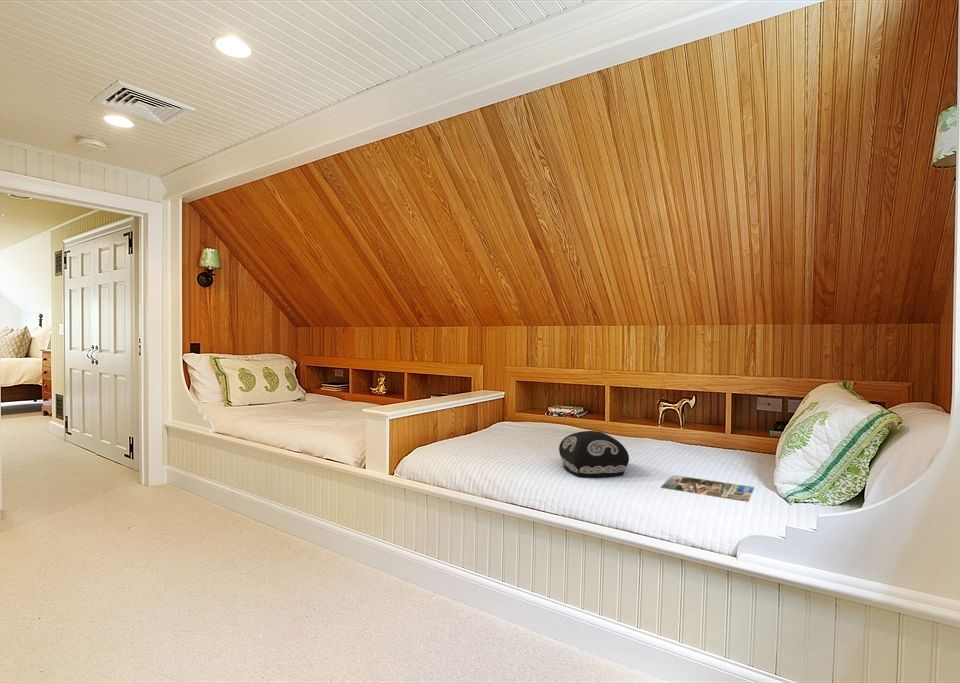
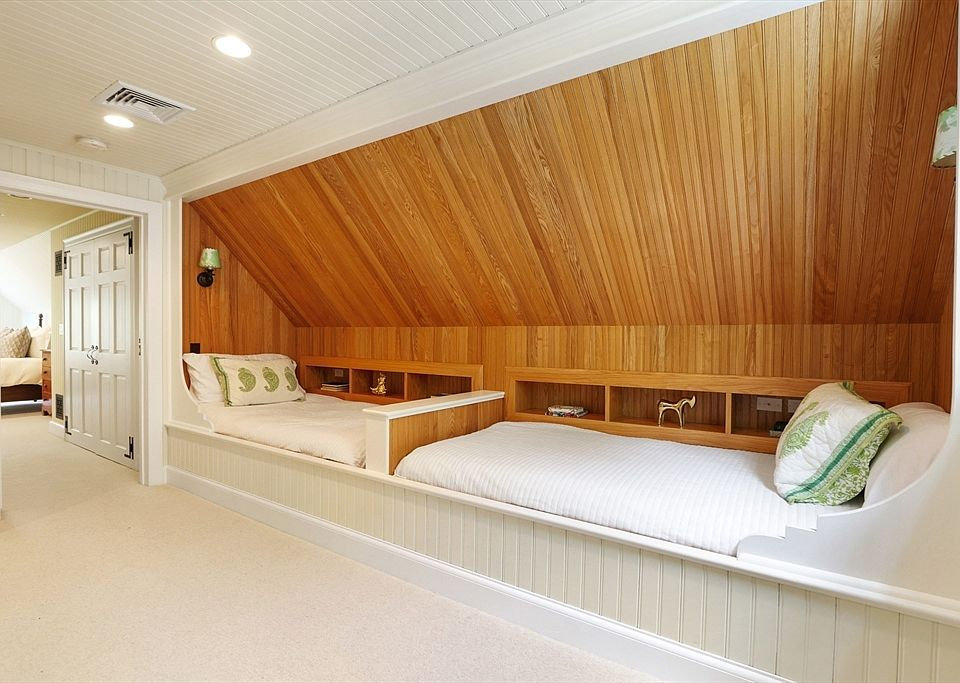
- magazine (707, 487)
- cushion (592, 450)
